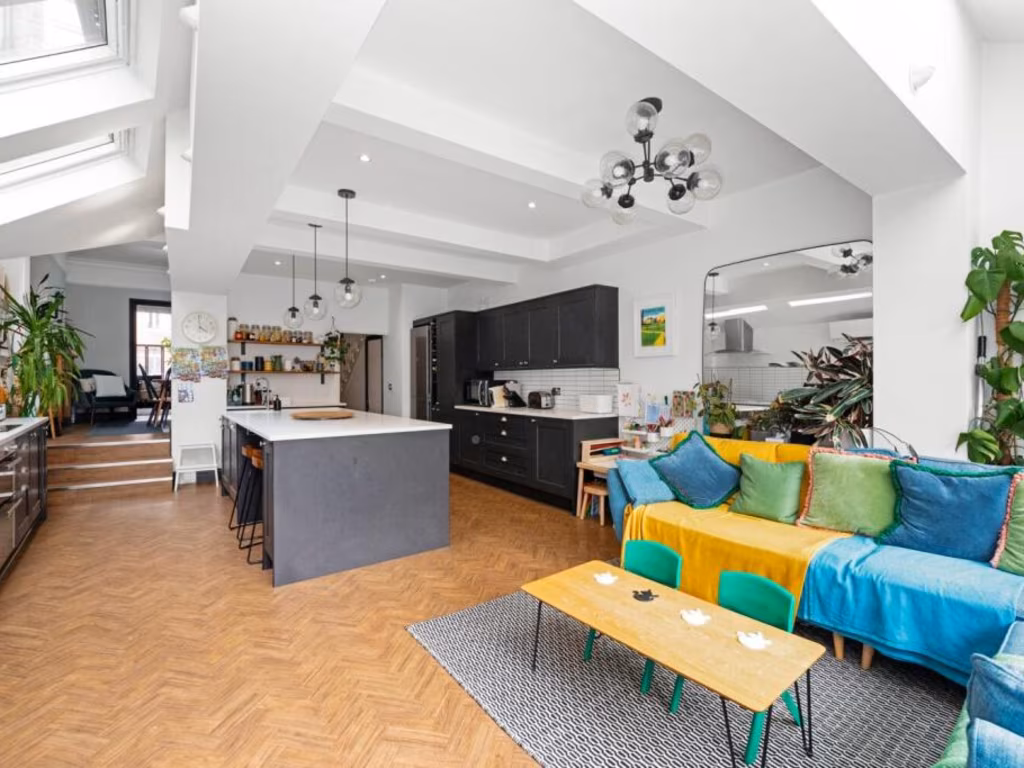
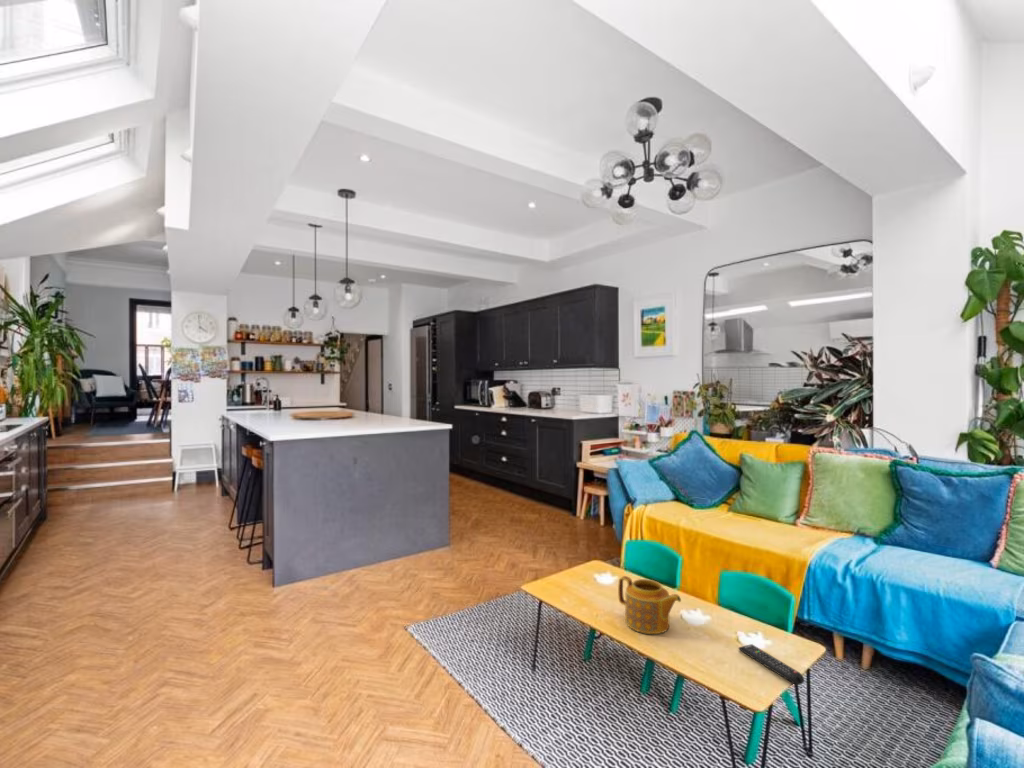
+ teapot (648, 604)
+ remote control (769, 662)
